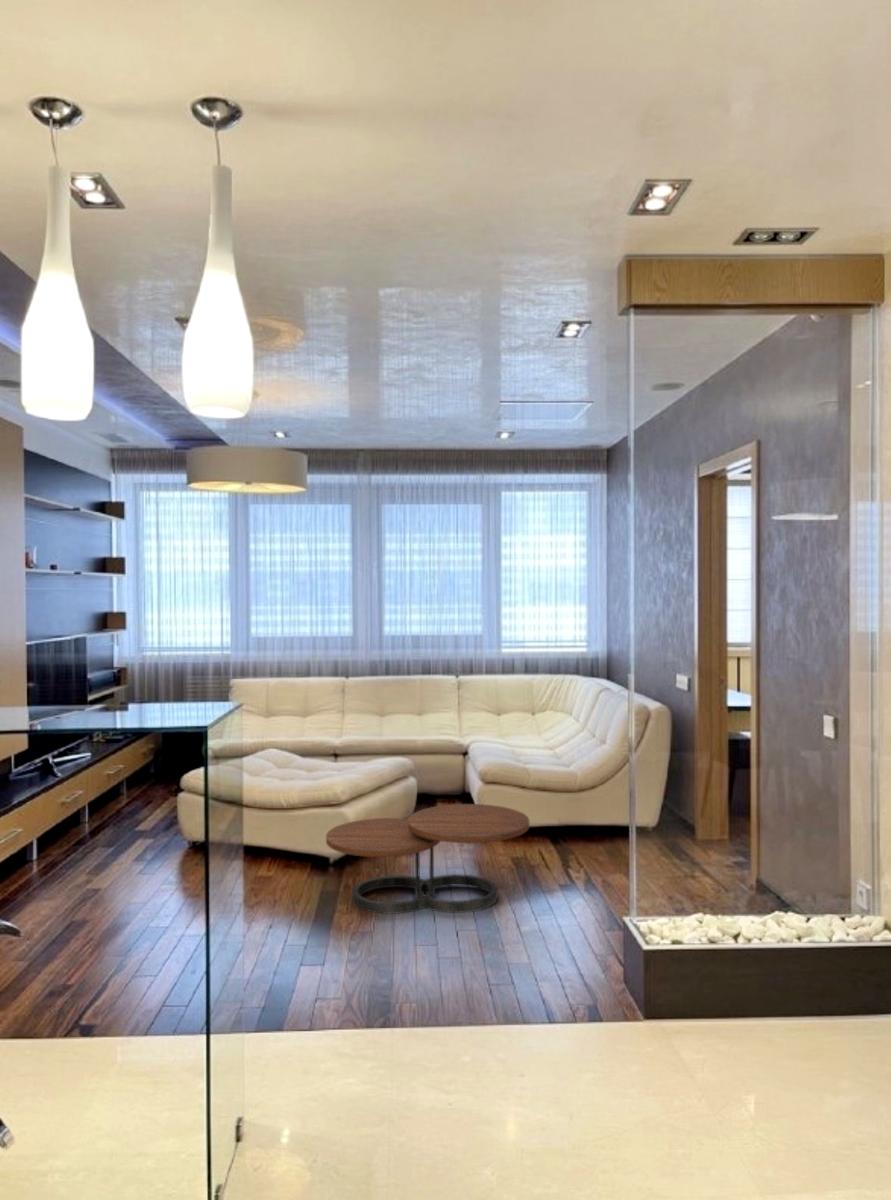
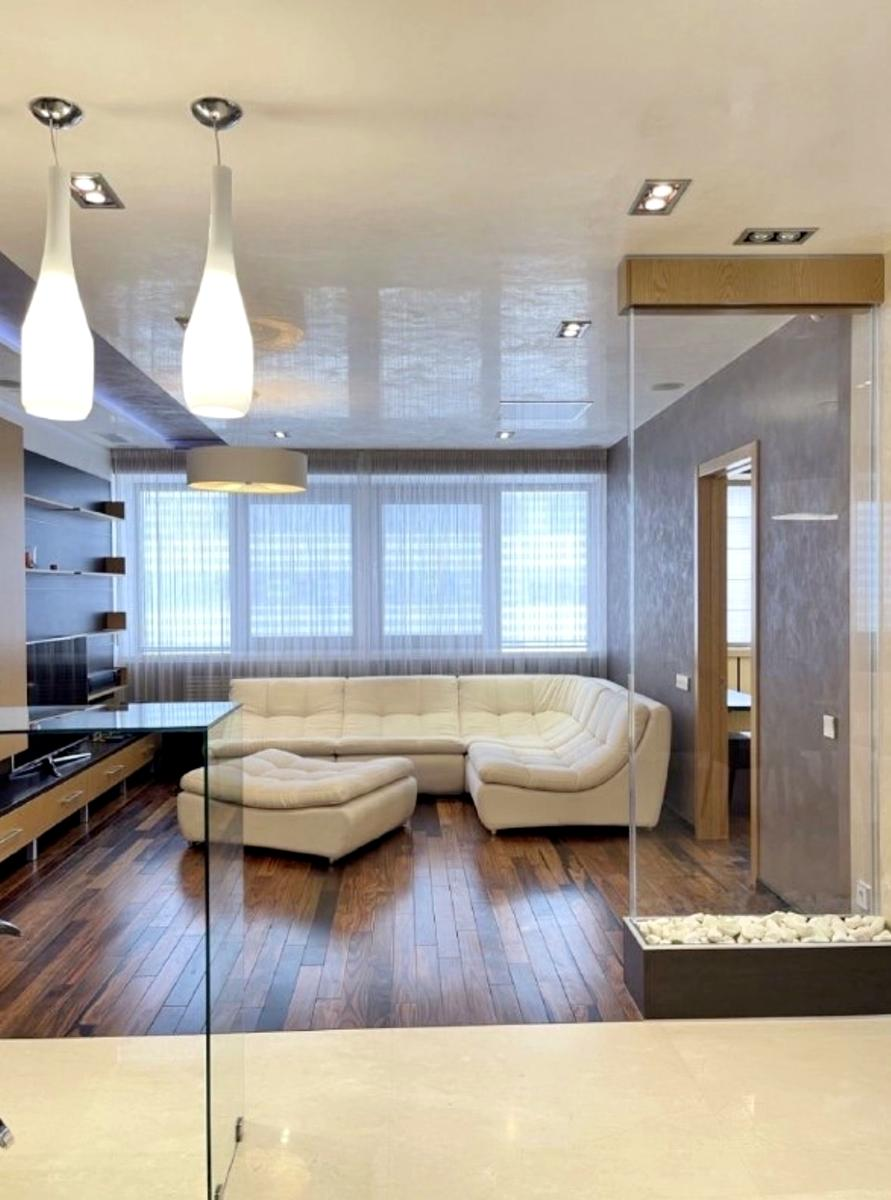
- coffee table (430, 859)
